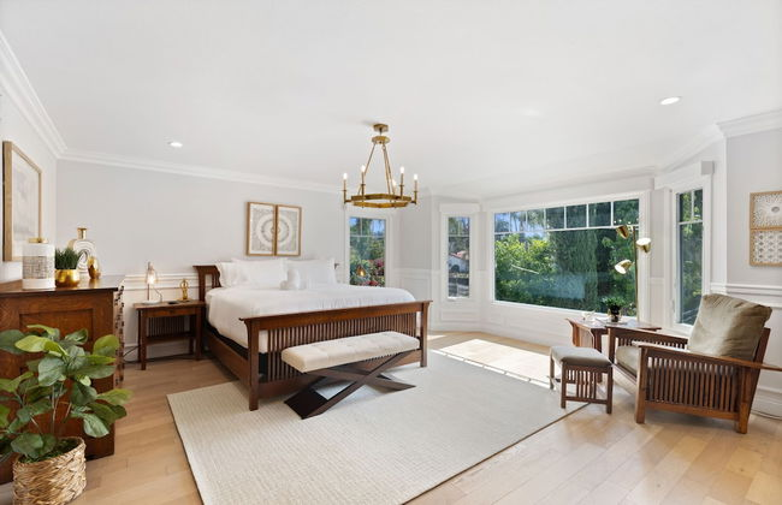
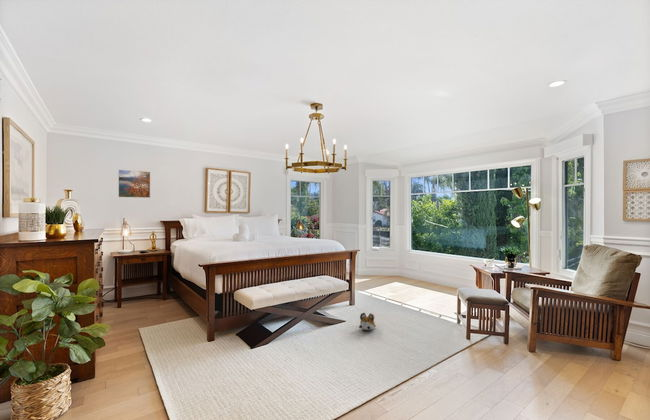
+ plush toy (368, 320)
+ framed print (134, 184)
